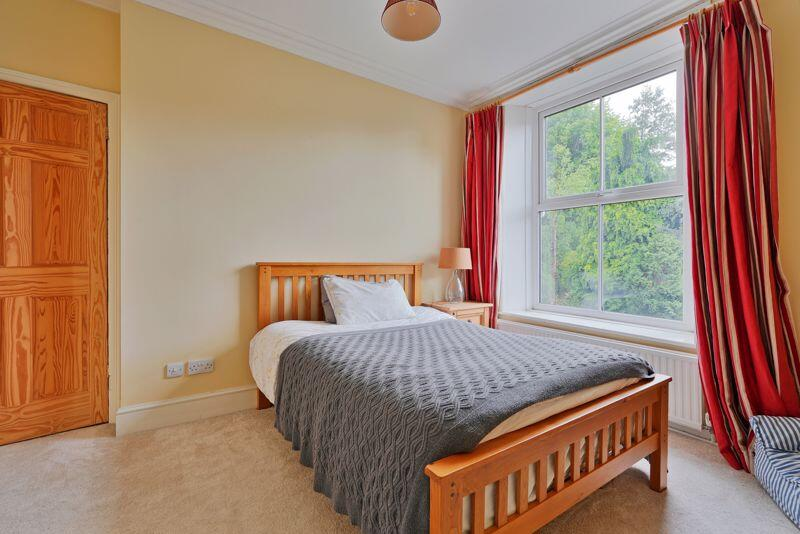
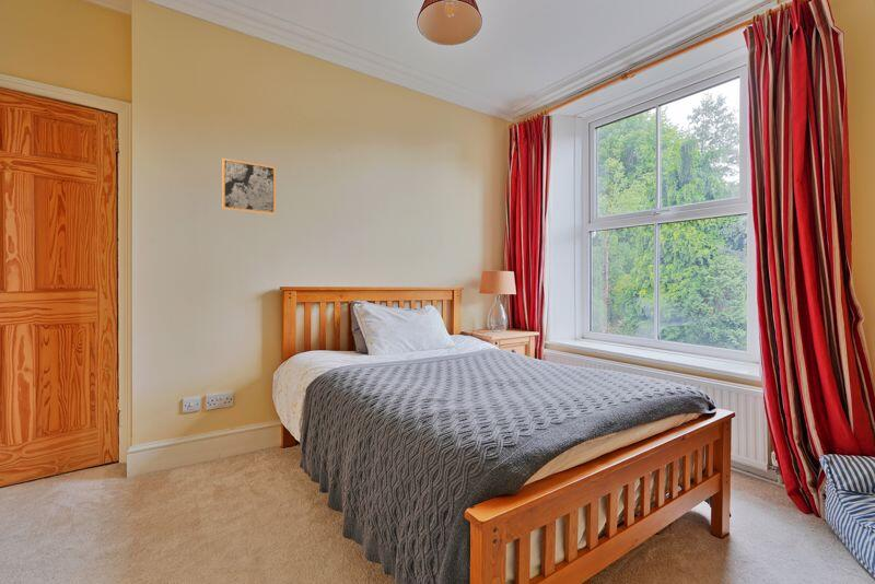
+ wall art (249, 187)
